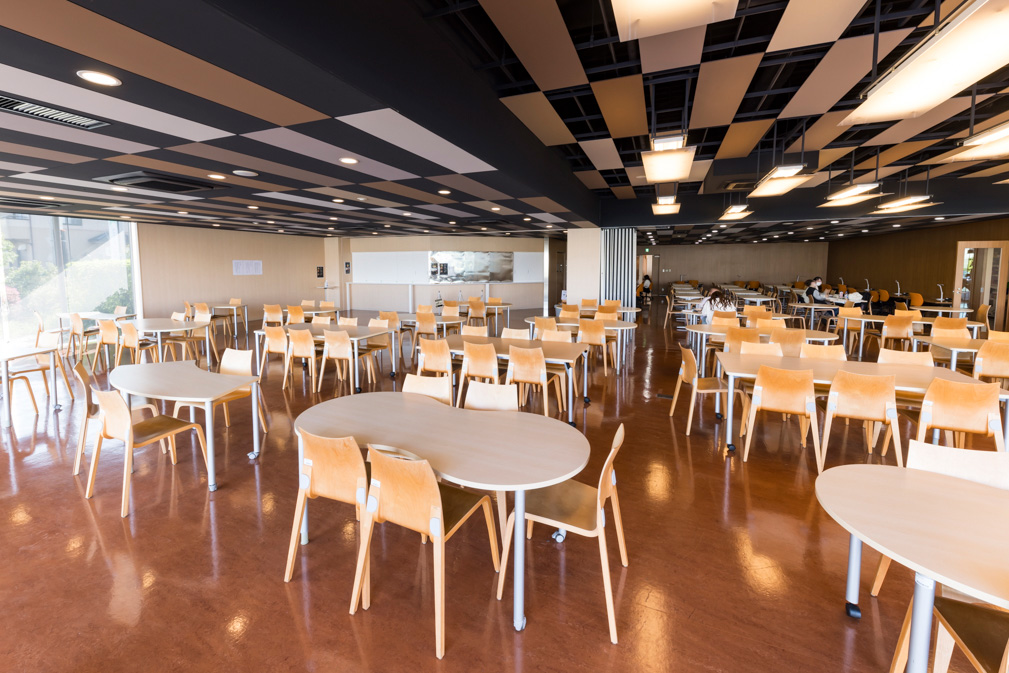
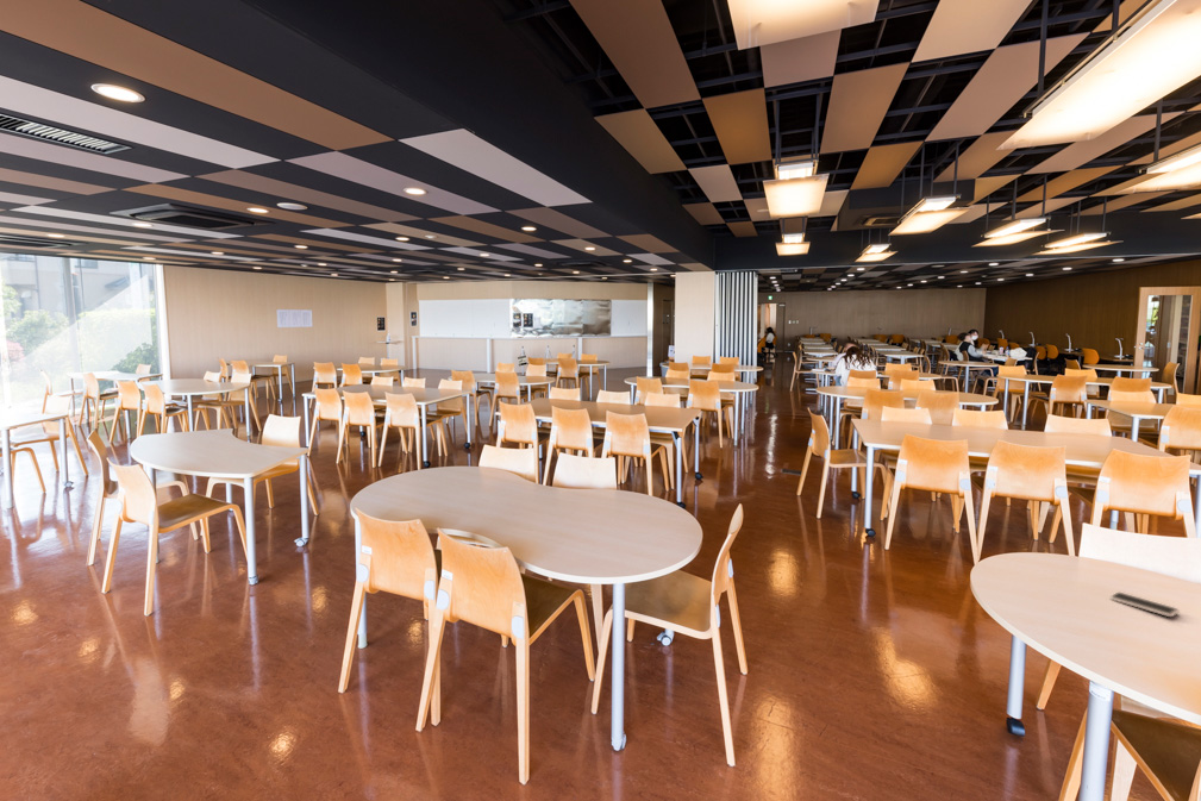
+ smartphone (1143, 603)
